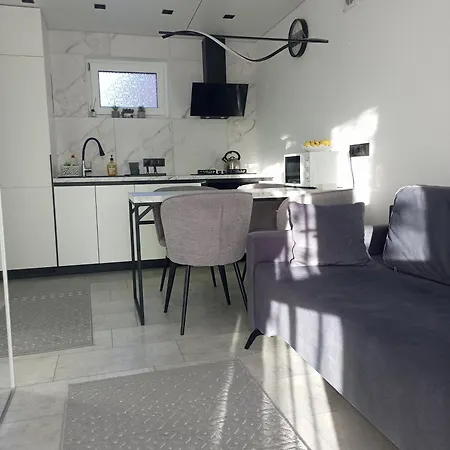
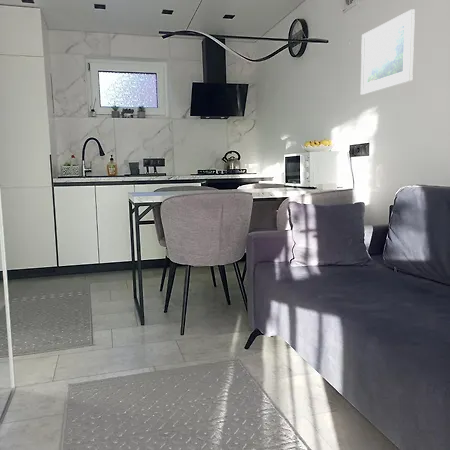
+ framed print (385, 56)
